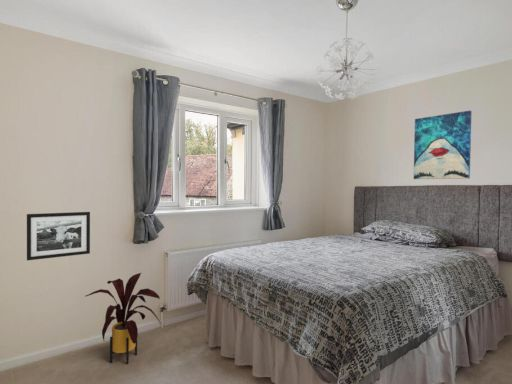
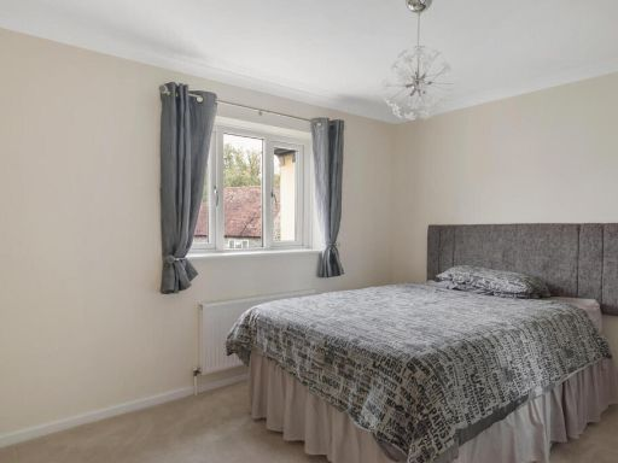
- picture frame (59, 234)
- wall art (440, 147)
- house plant (121, 318)
